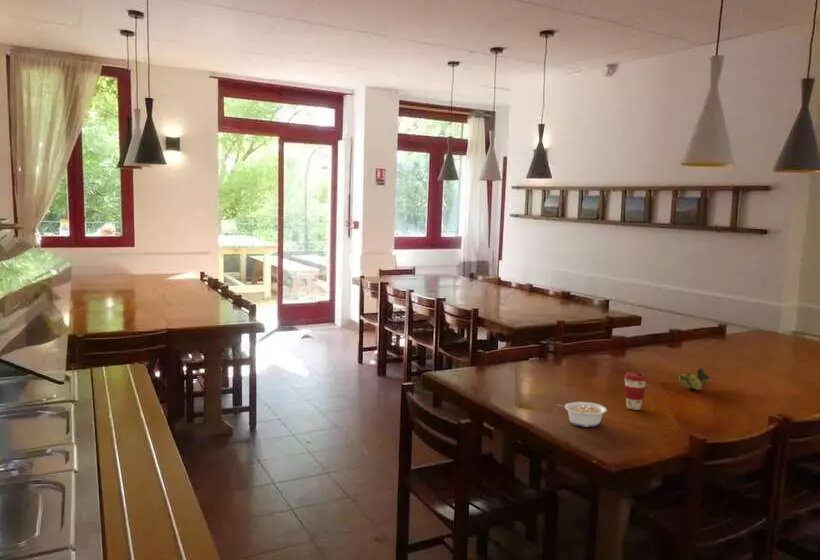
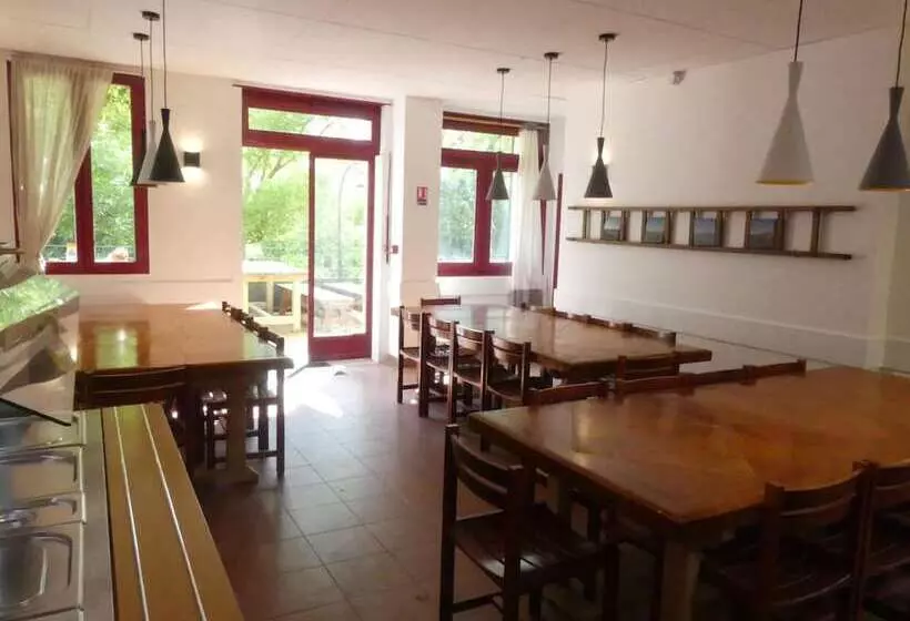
- legume (584, 413)
- coffee cup (634, 391)
- banana (694, 379)
